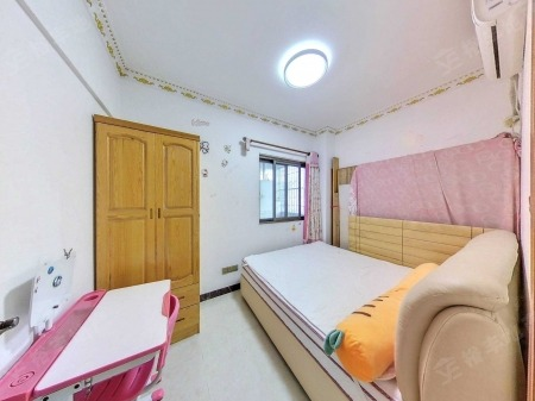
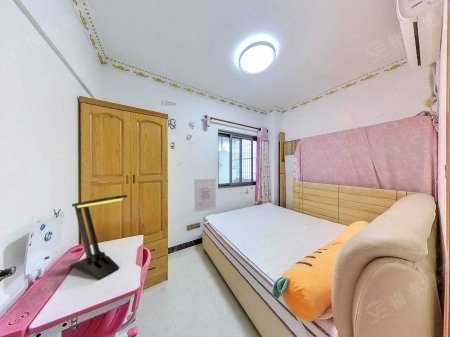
+ wall art (205, 194)
+ desk lamp (94, 231)
